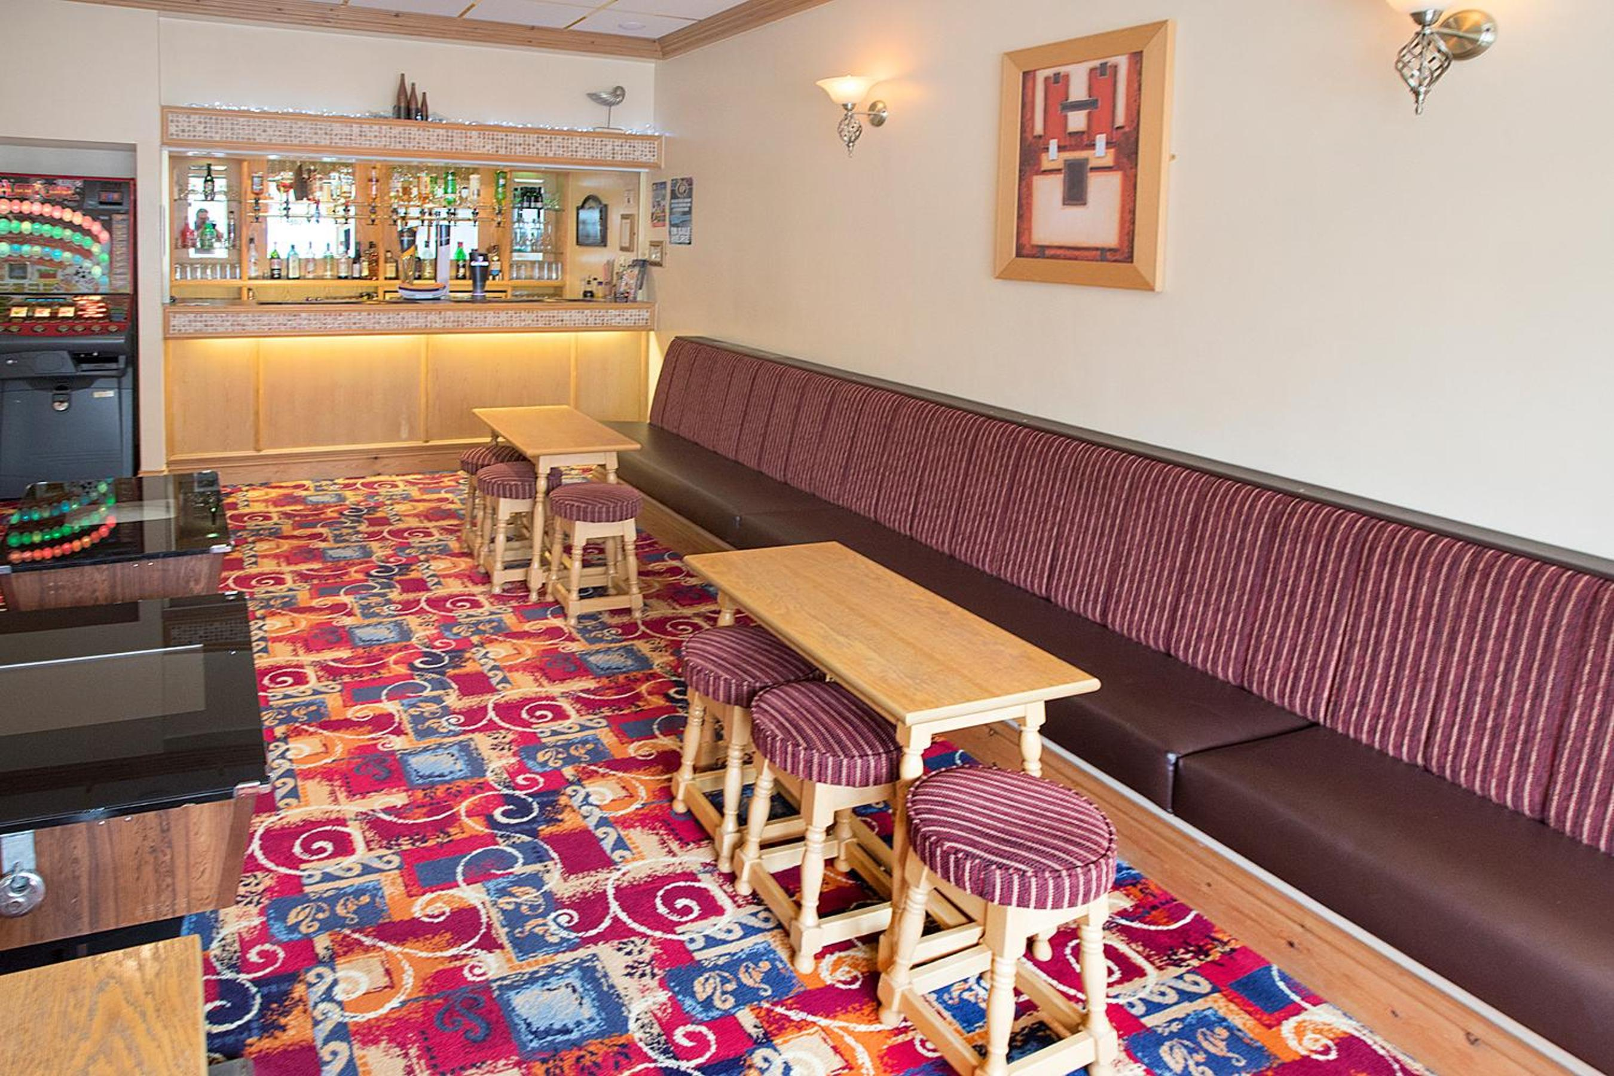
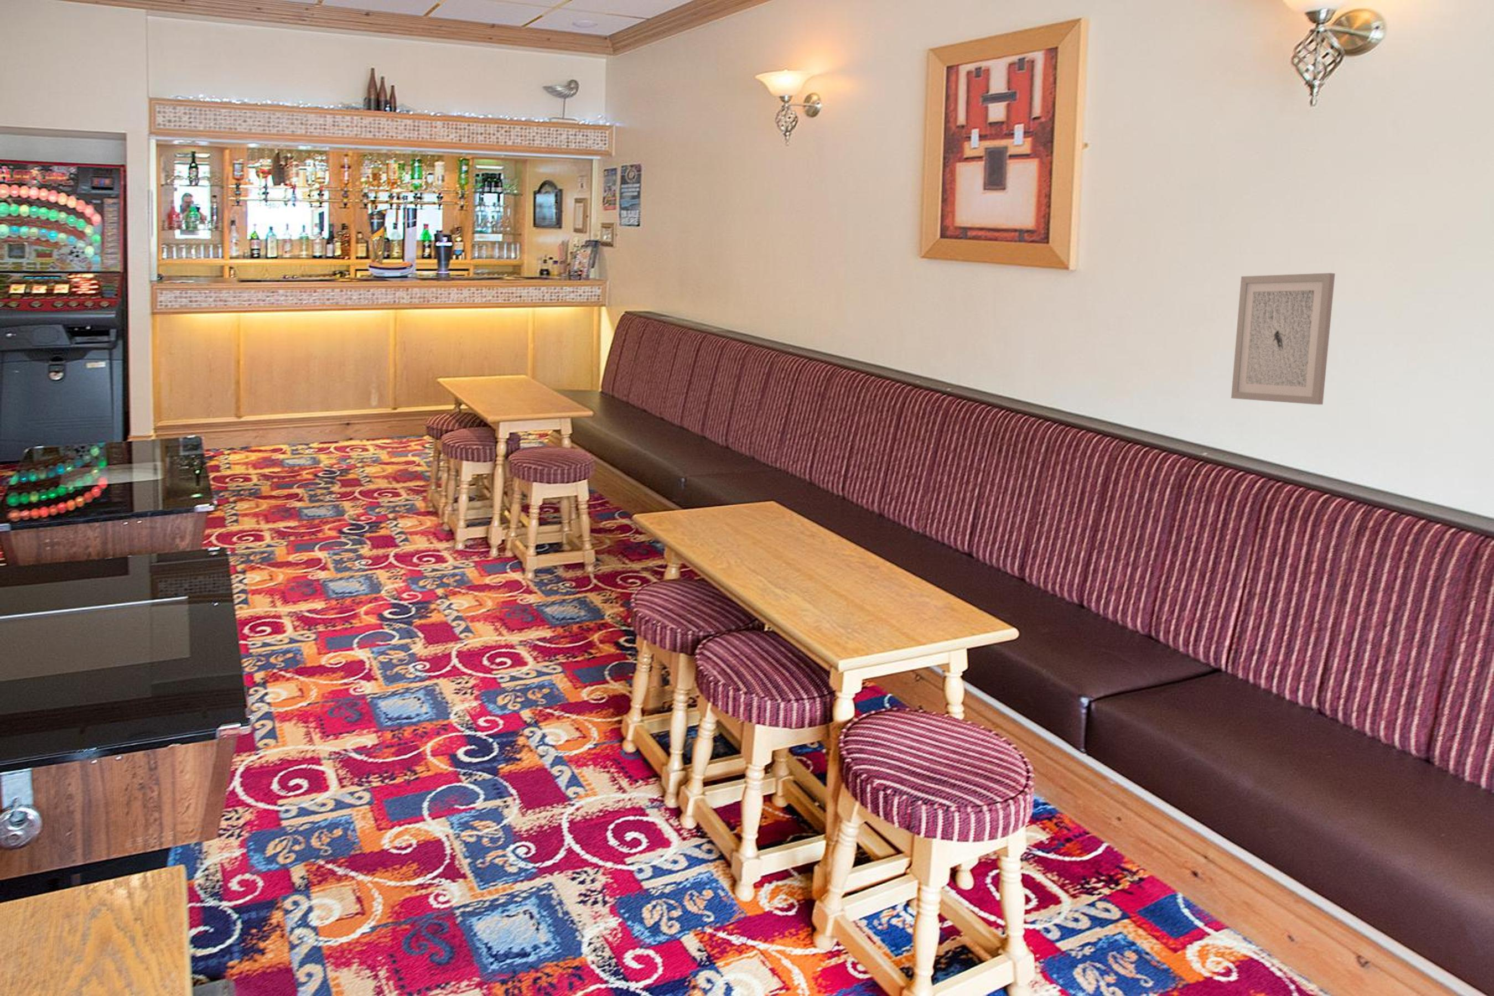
+ wall art (1281, 338)
